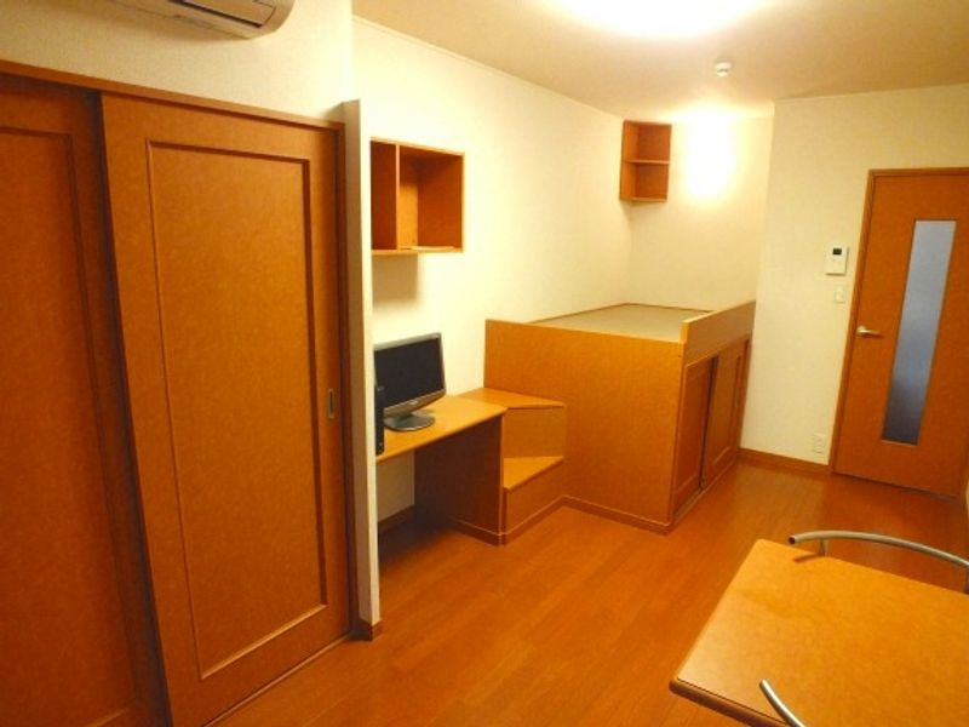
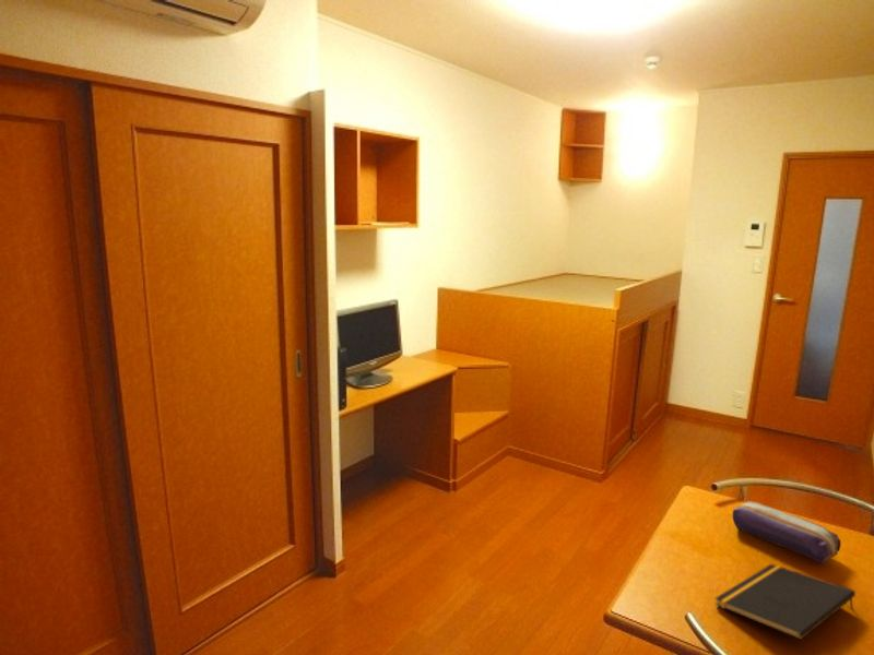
+ pencil case (783, 529)
+ notepad (784, 597)
